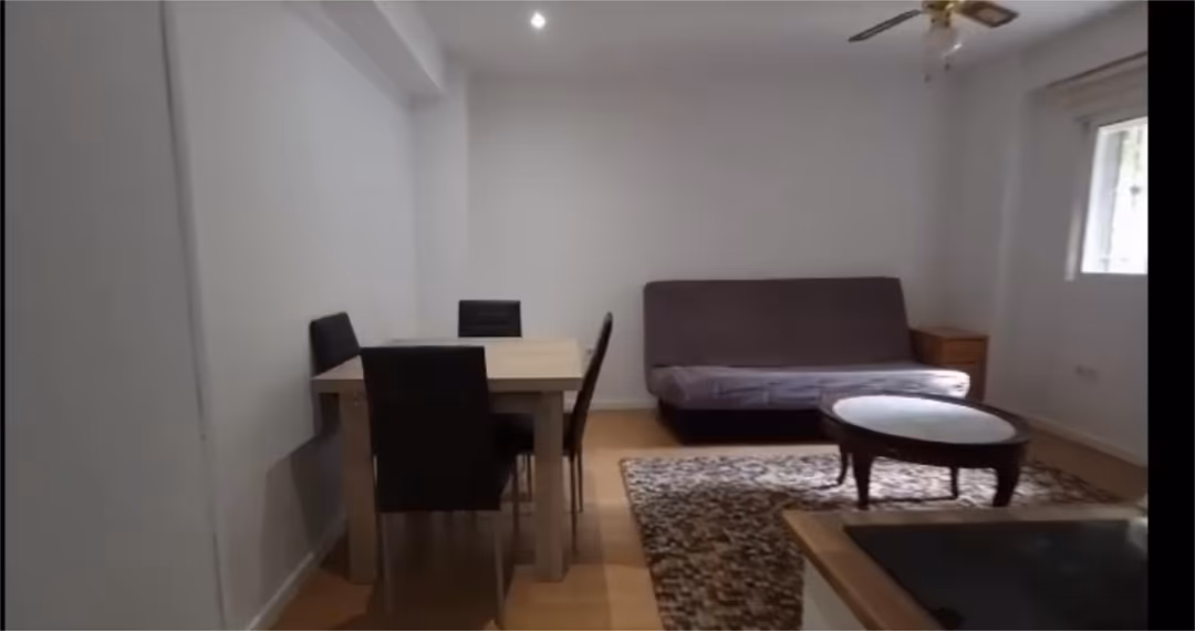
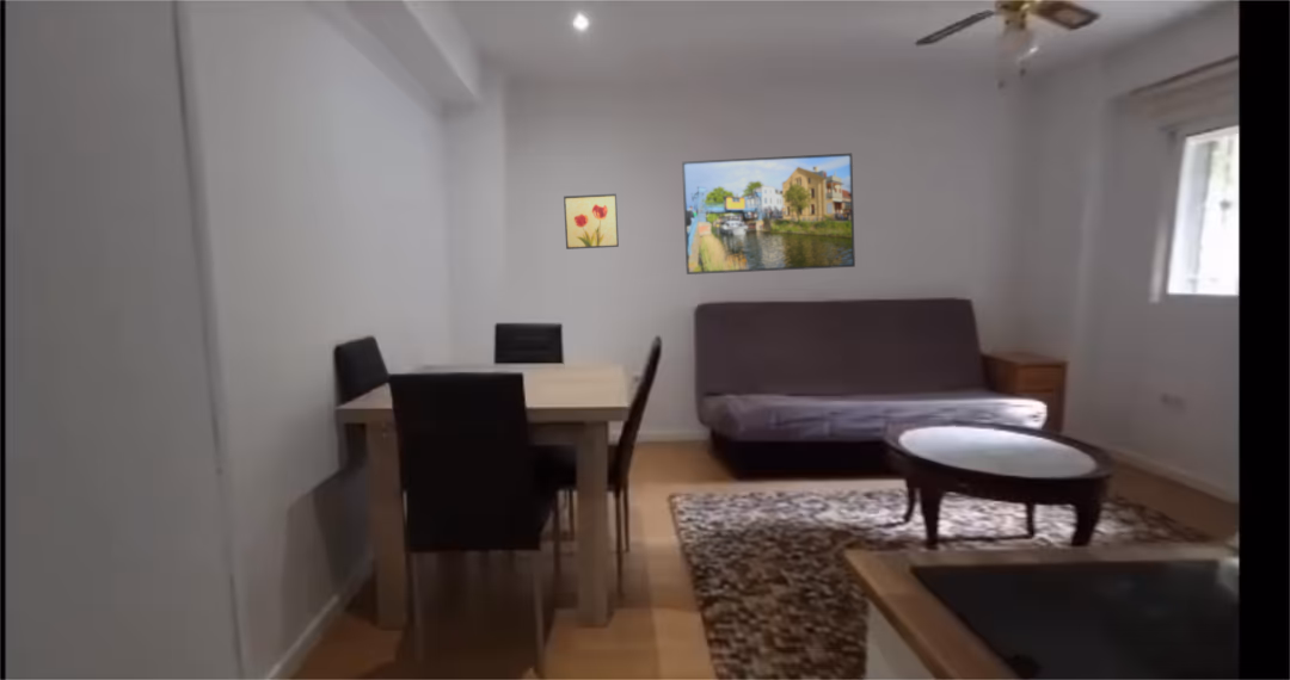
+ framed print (768, 214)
+ wall art (591, 221)
